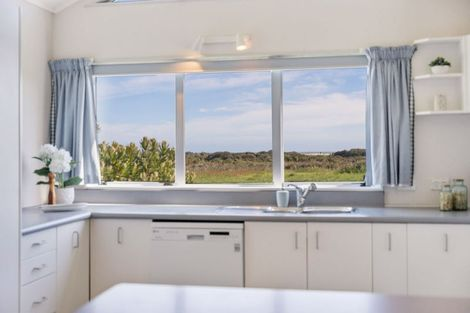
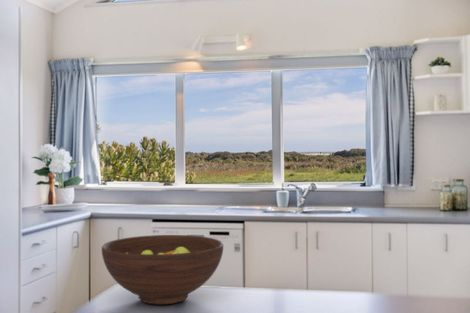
+ fruit bowl (163, 271)
